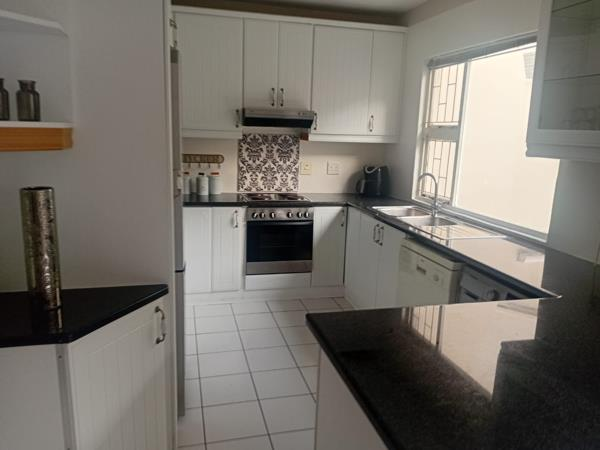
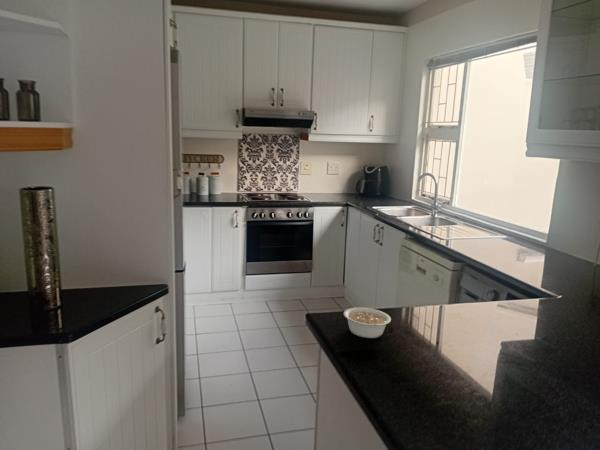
+ legume (368, 322)
